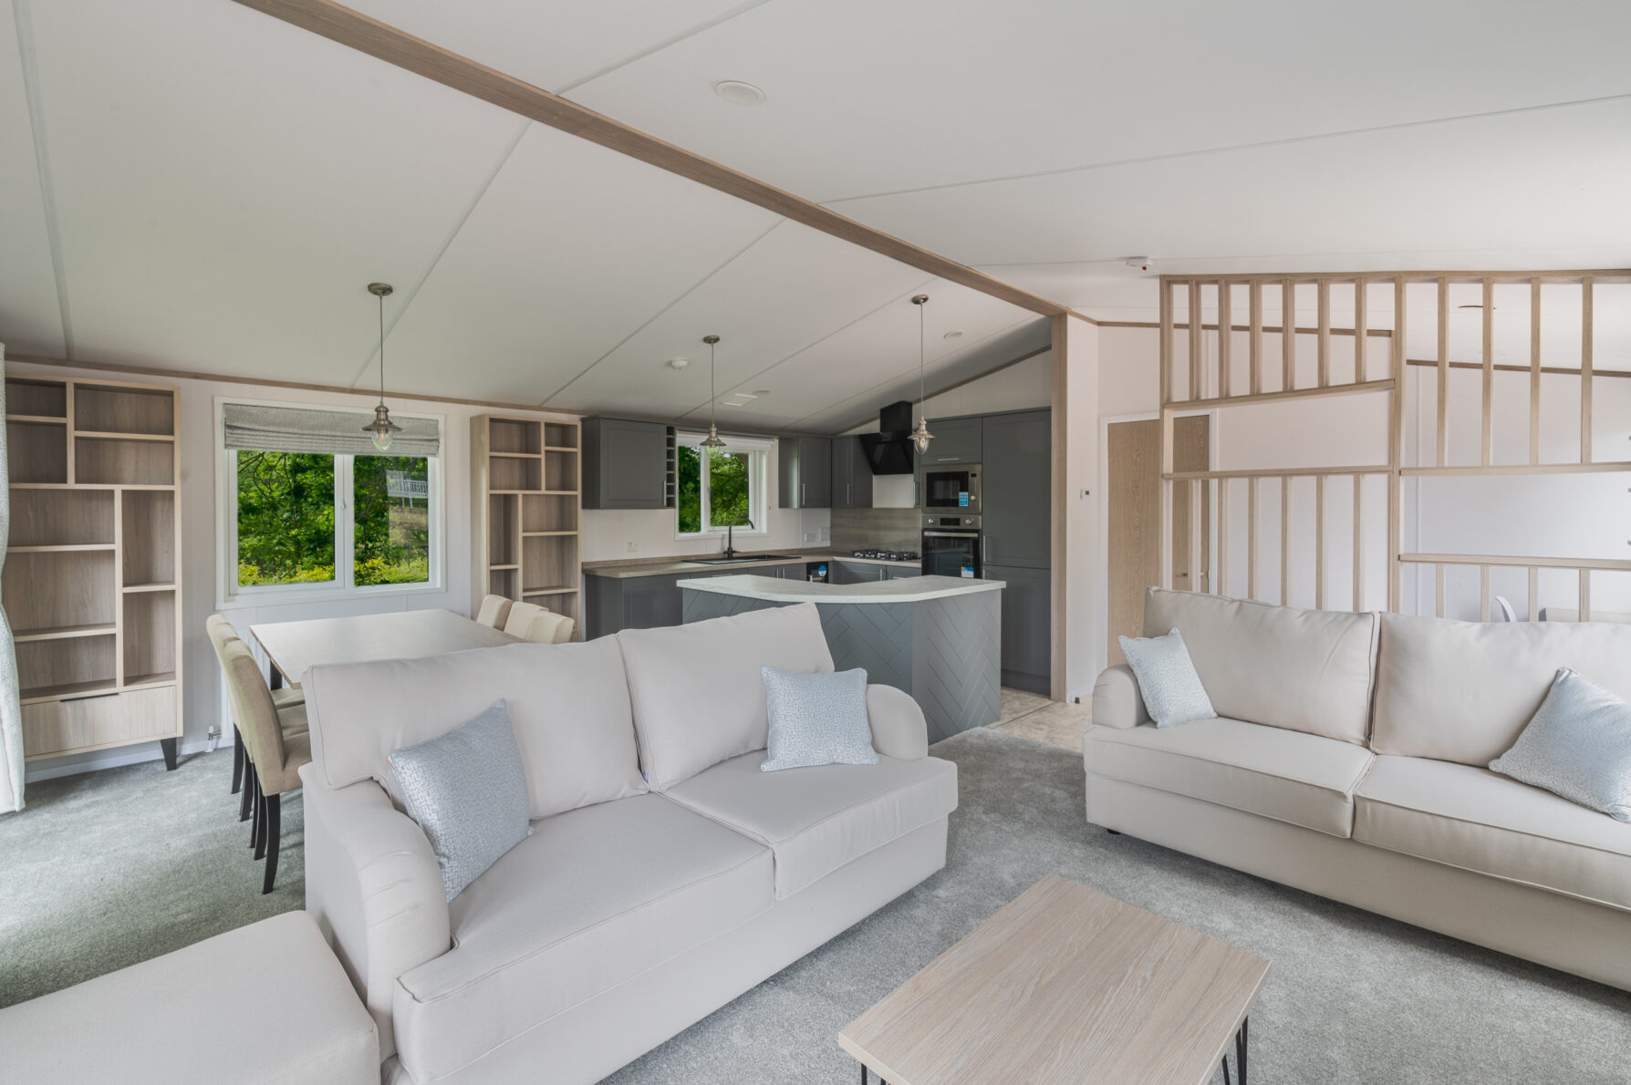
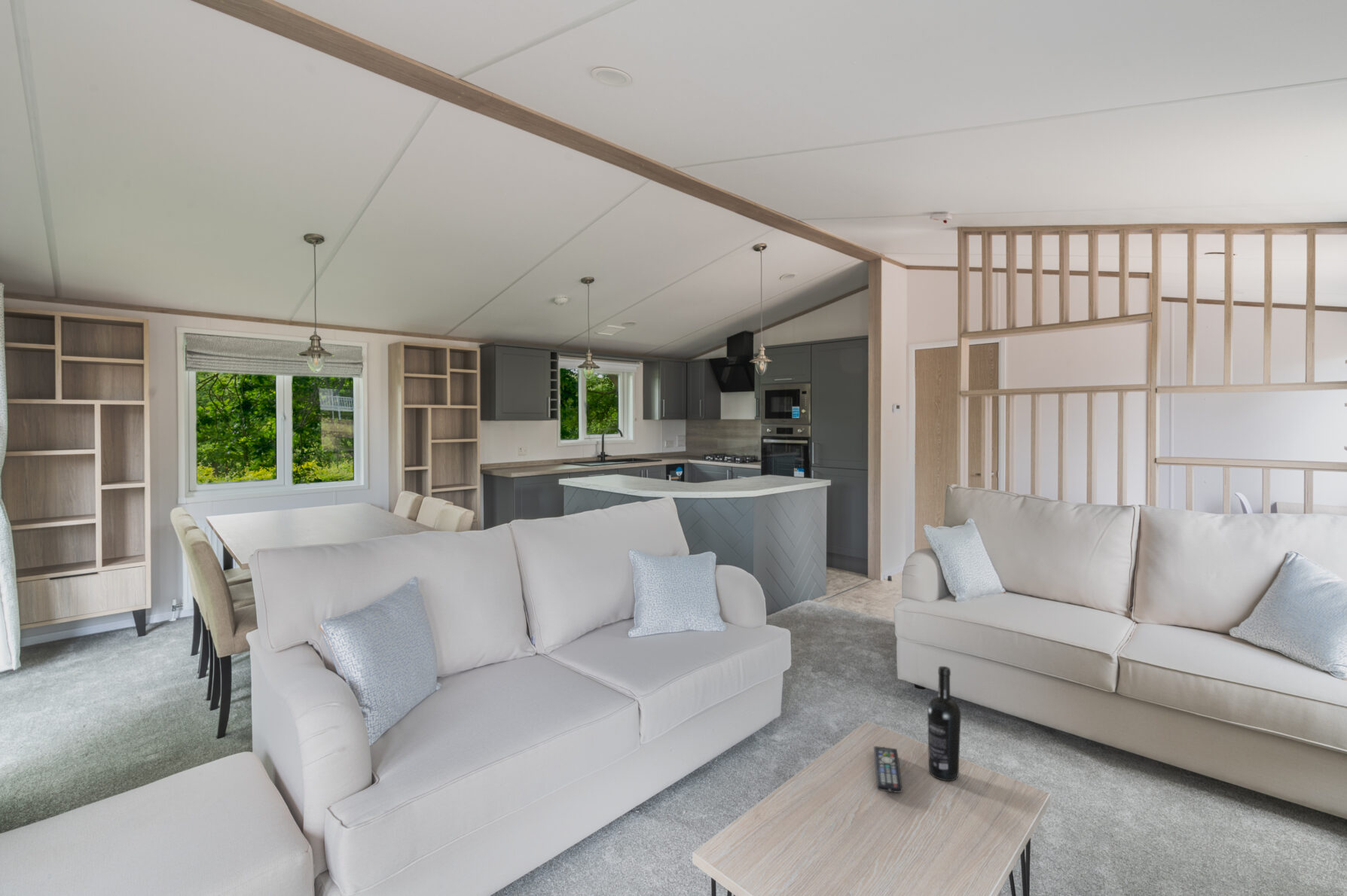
+ wine bottle (944, 721)
+ remote control (887, 766)
